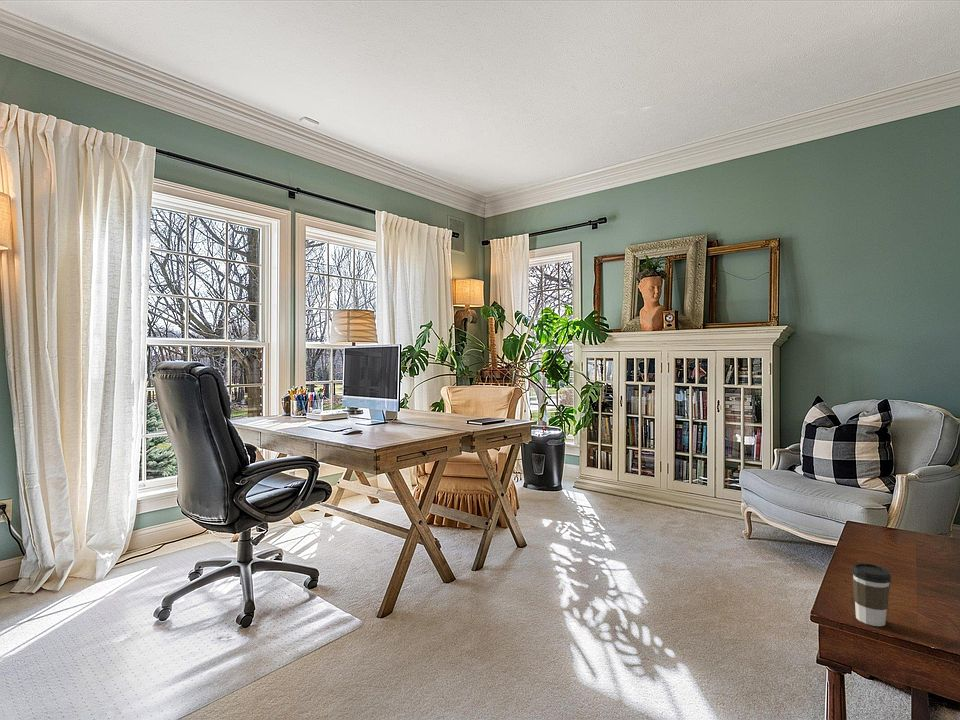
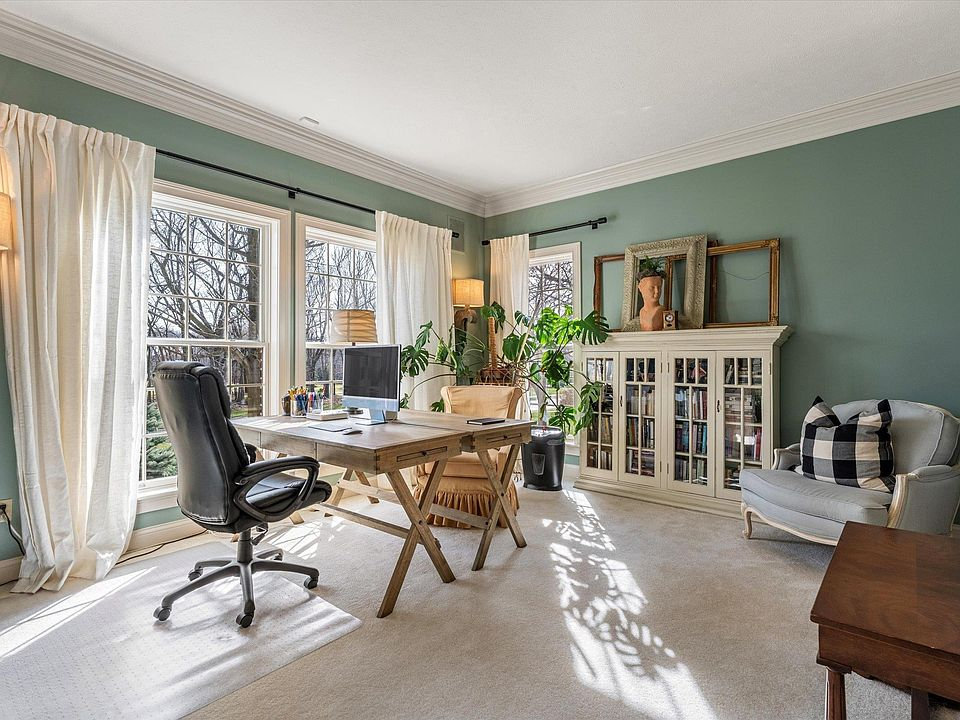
- coffee cup (870, 594)
